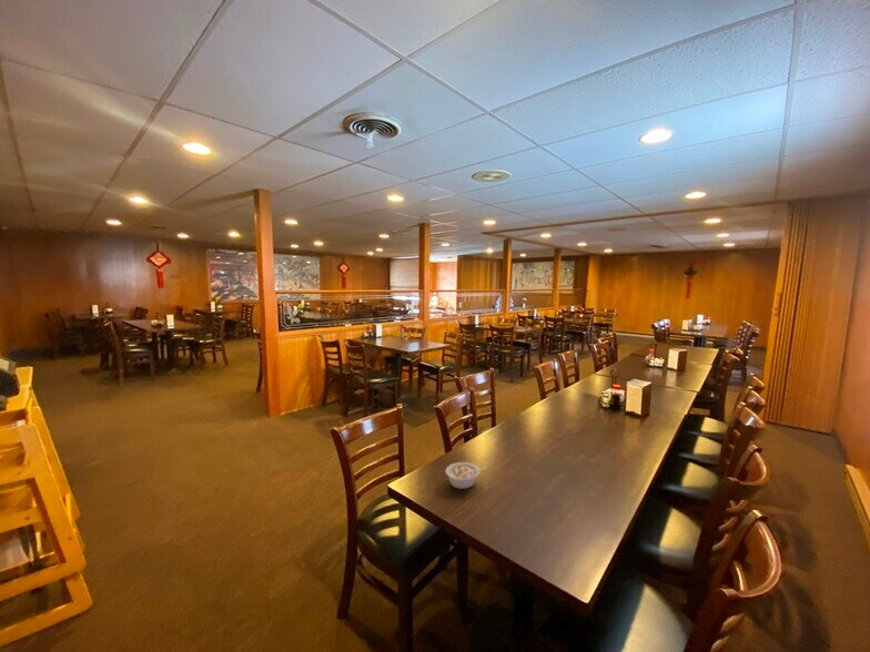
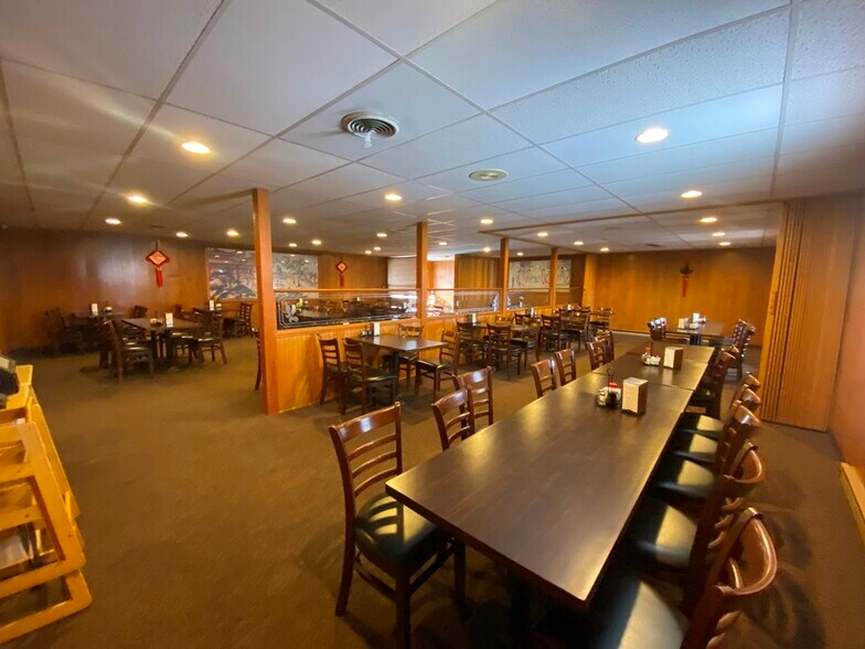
- legume (463, 475)
